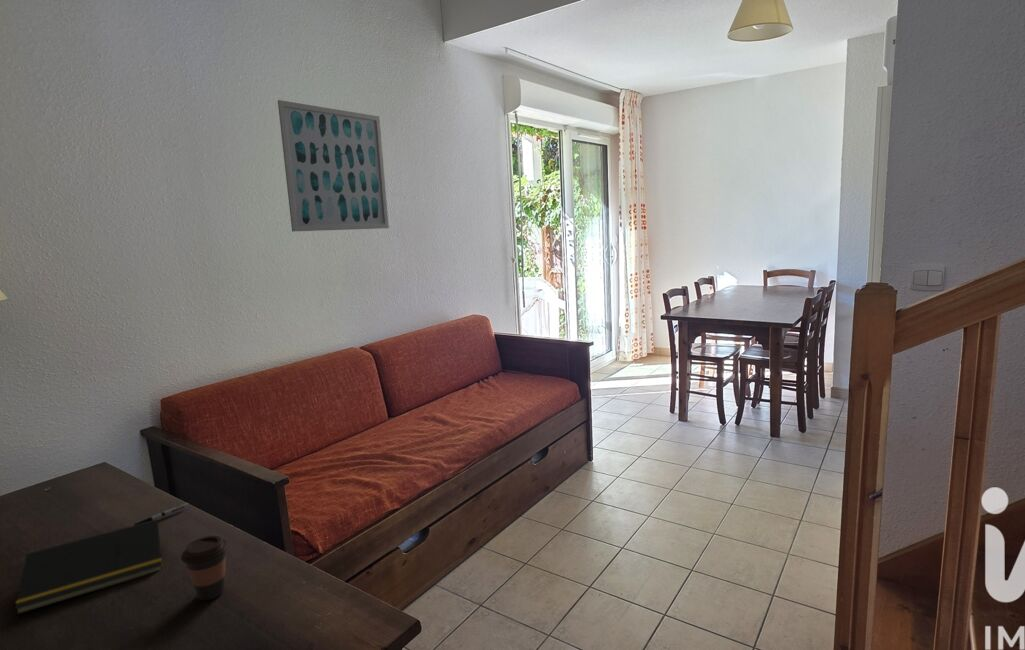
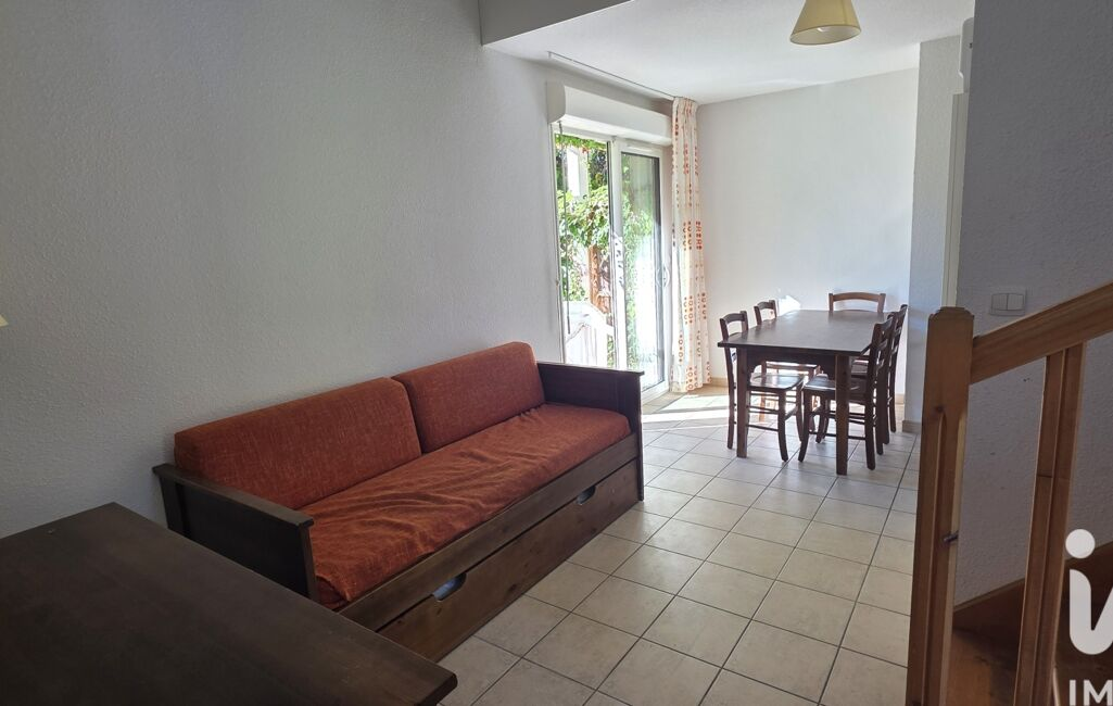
- pen (158, 516)
- notepad (94, 561)
- coffee cup (207, 568)
- wall art (338, 170)
